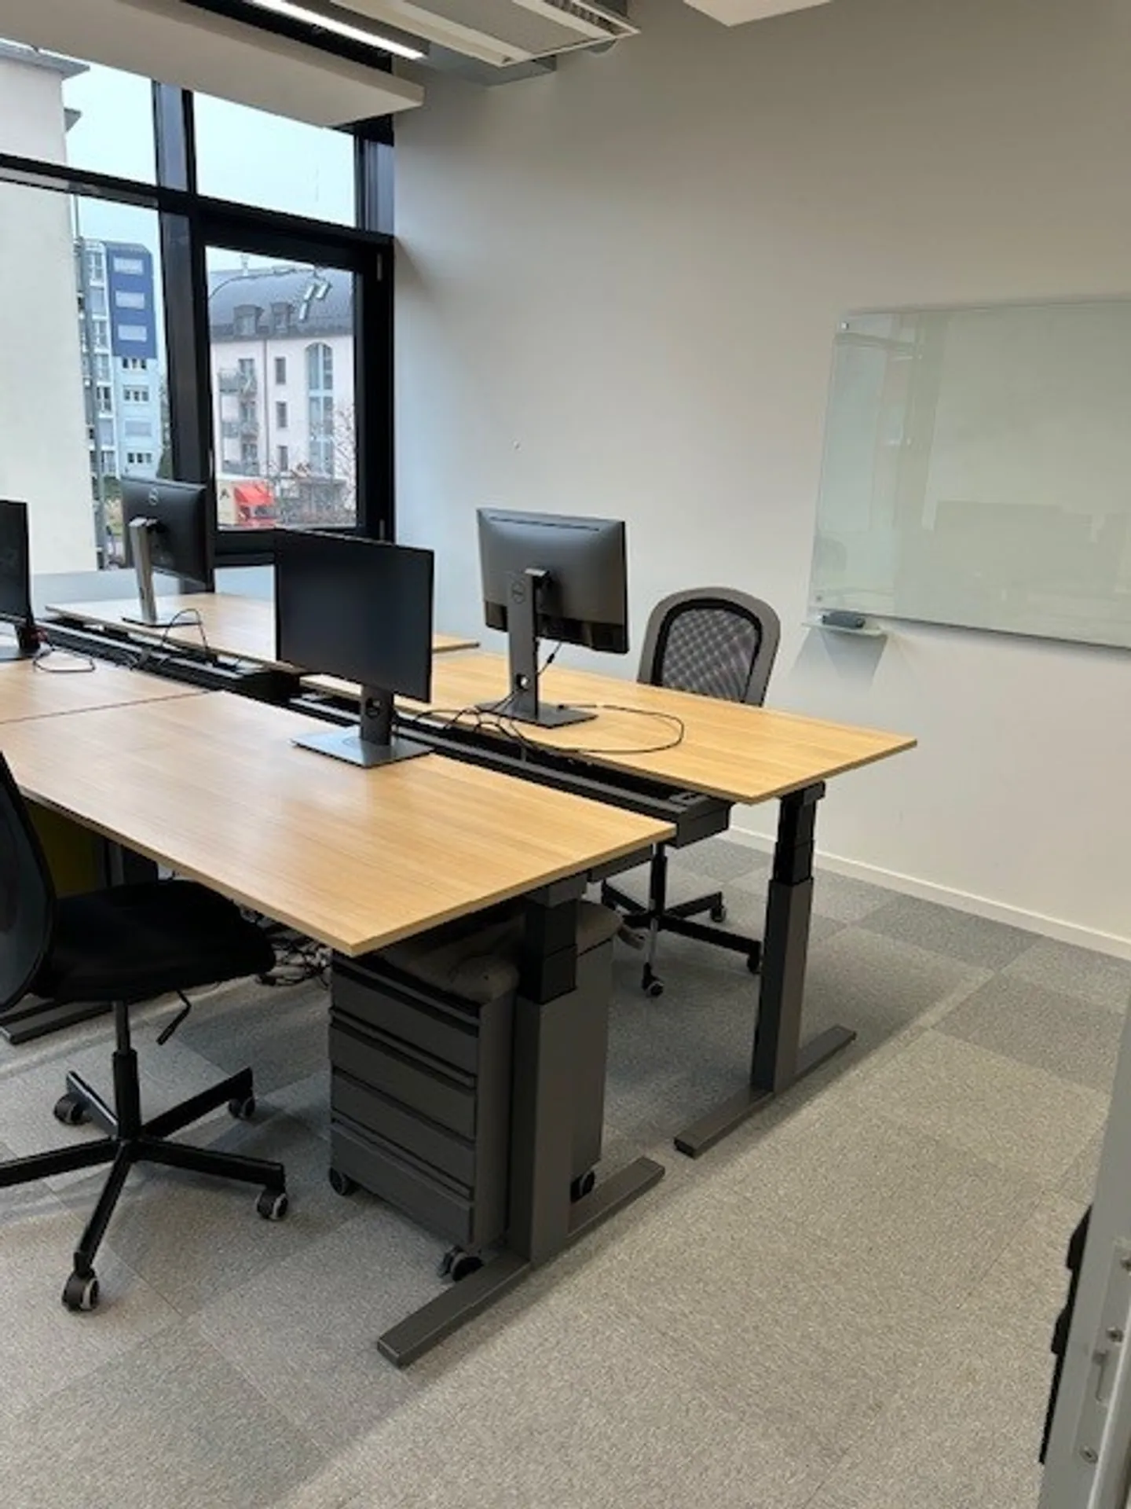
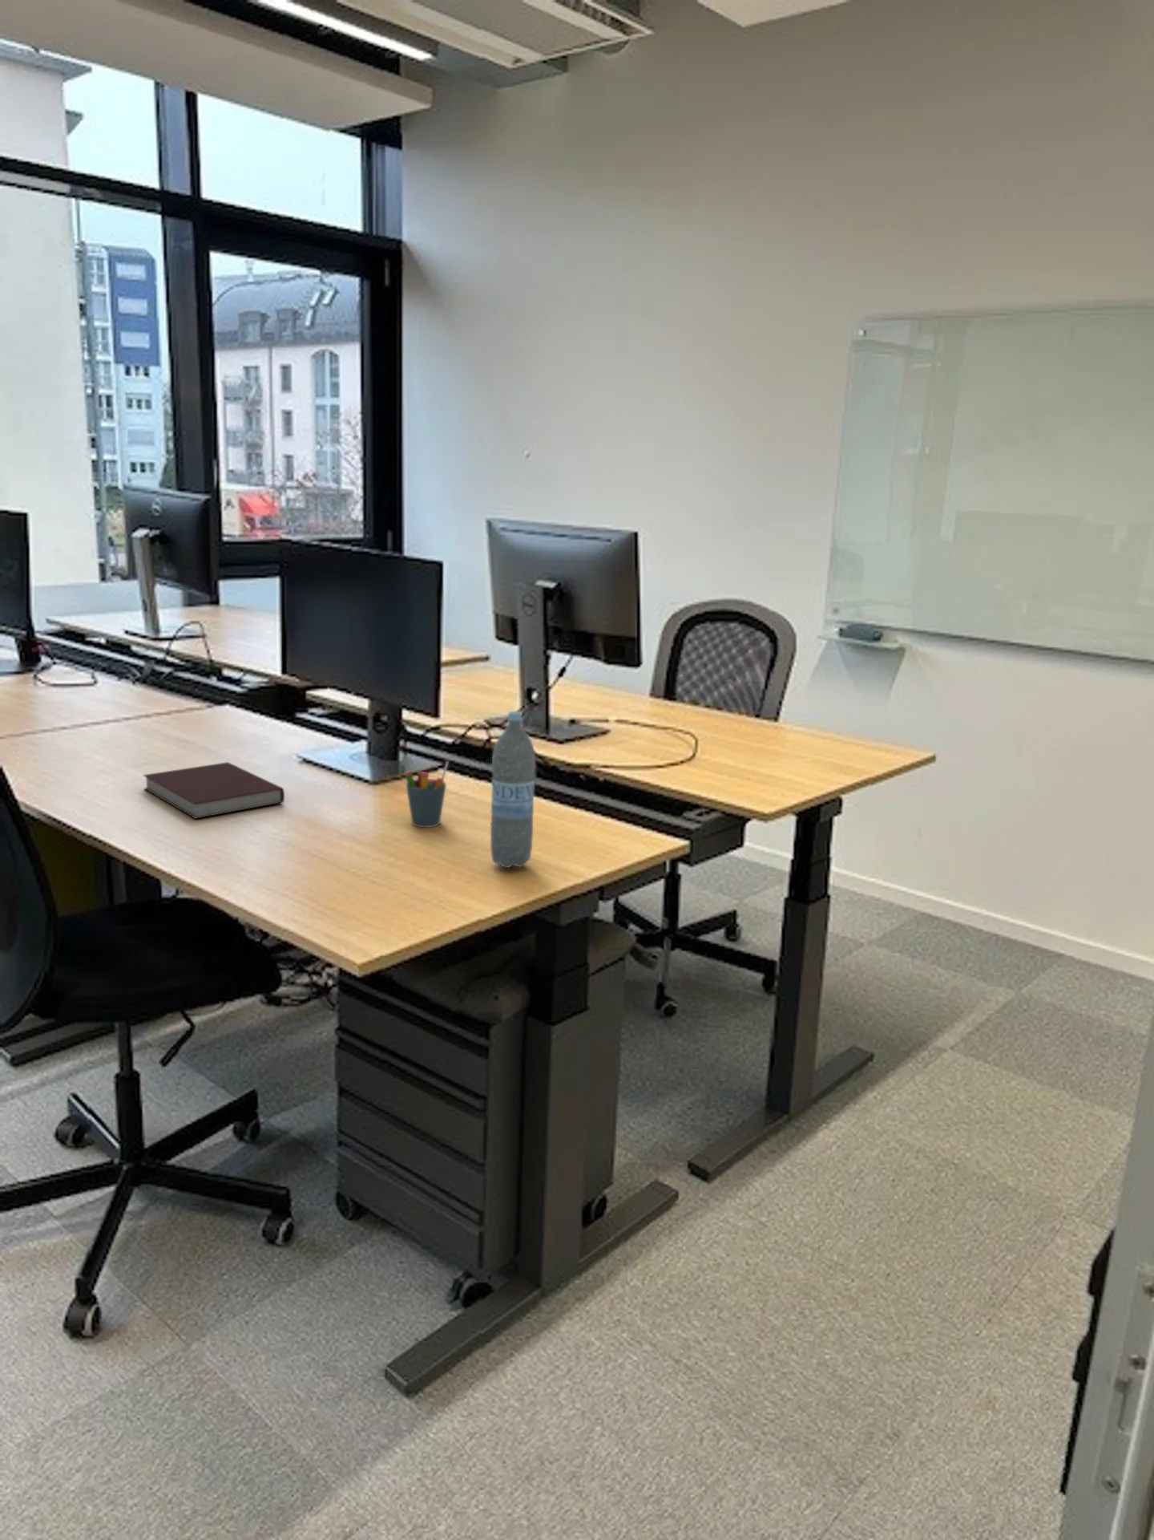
+ pen holder (425, 793)
+ notebook (212, 788)
+ water bottle (513, 791)
